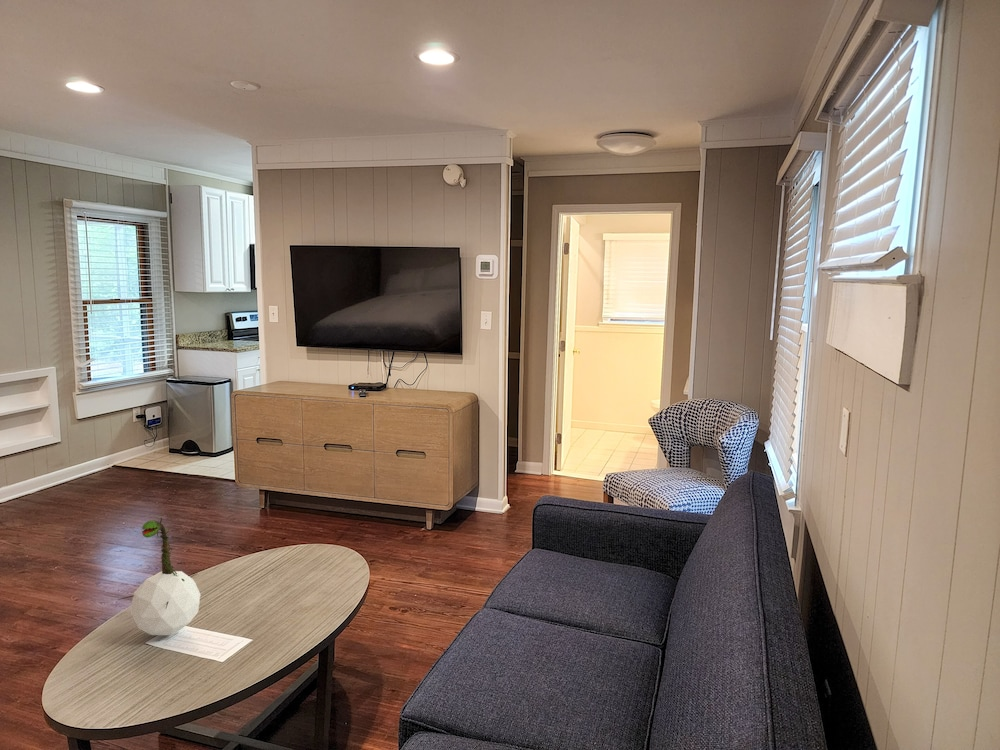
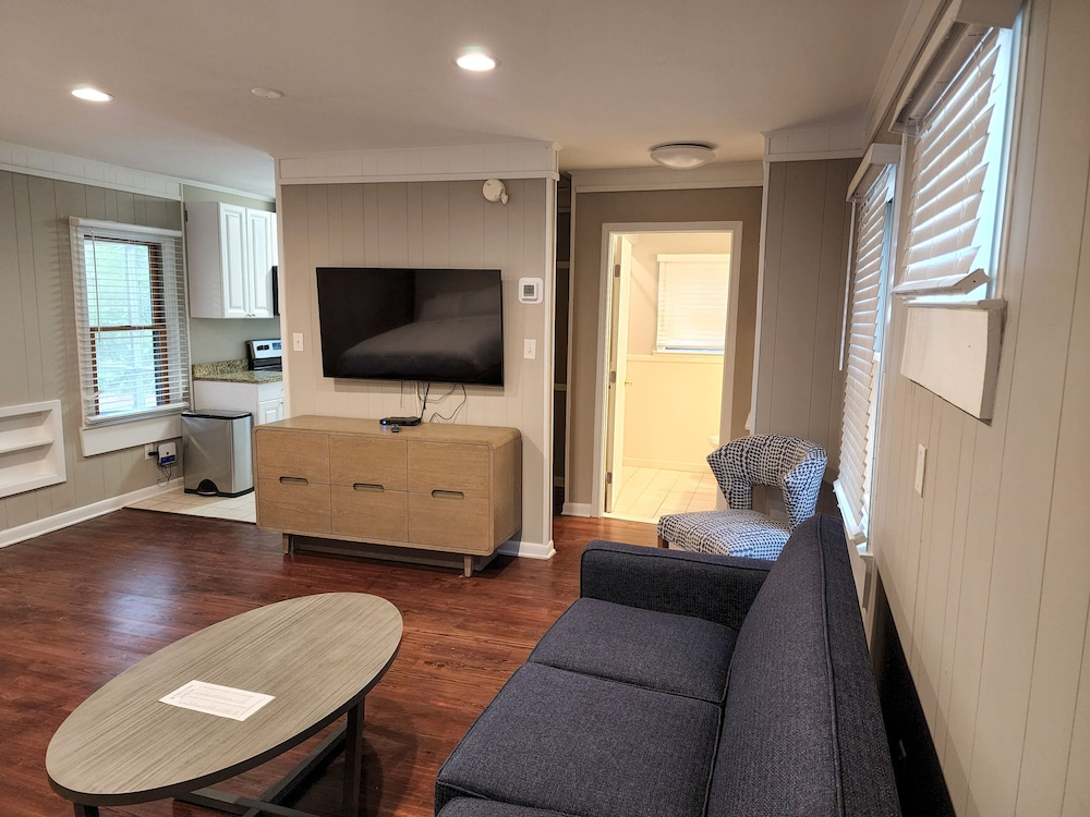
- plant (169, 572)
